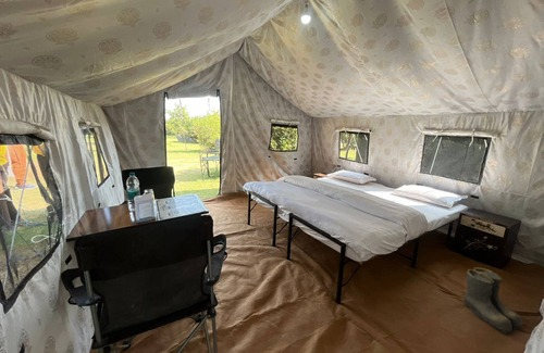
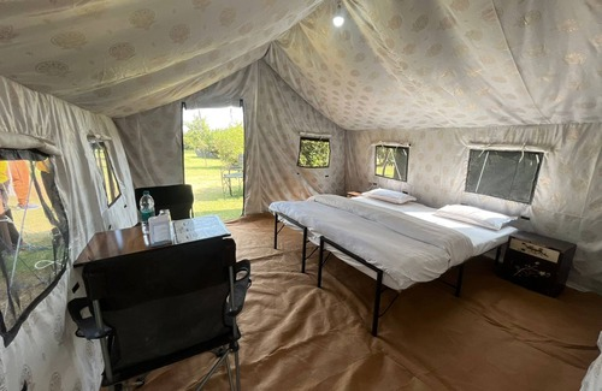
- boots (492, 297)
